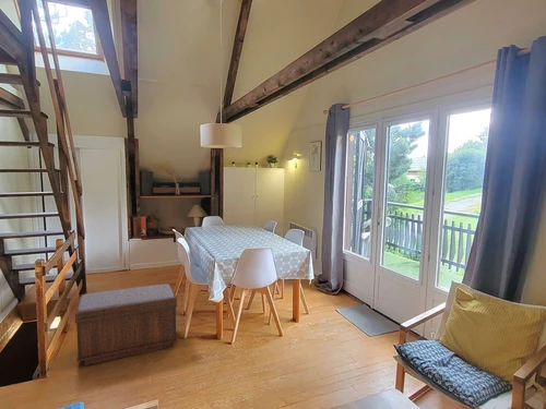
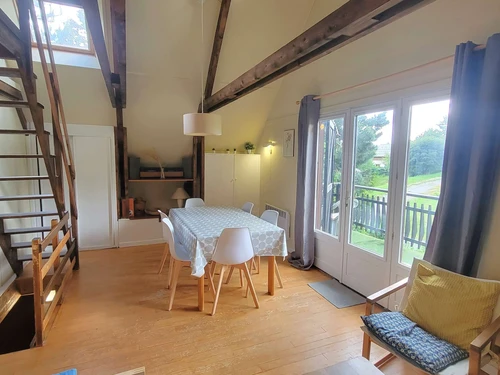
- bench (128, 320)
